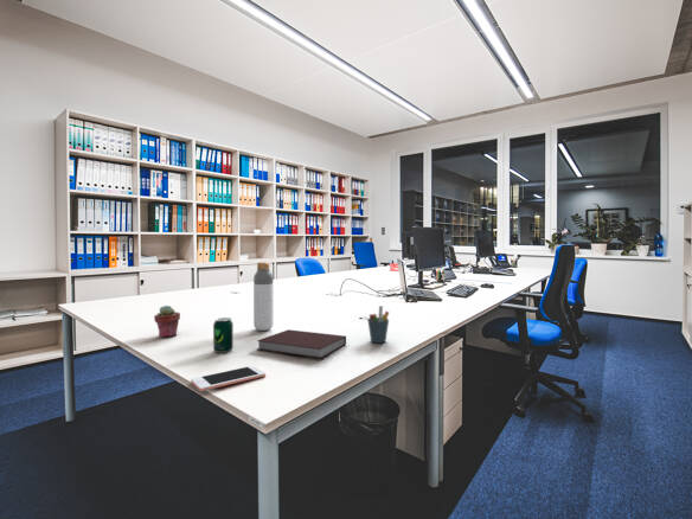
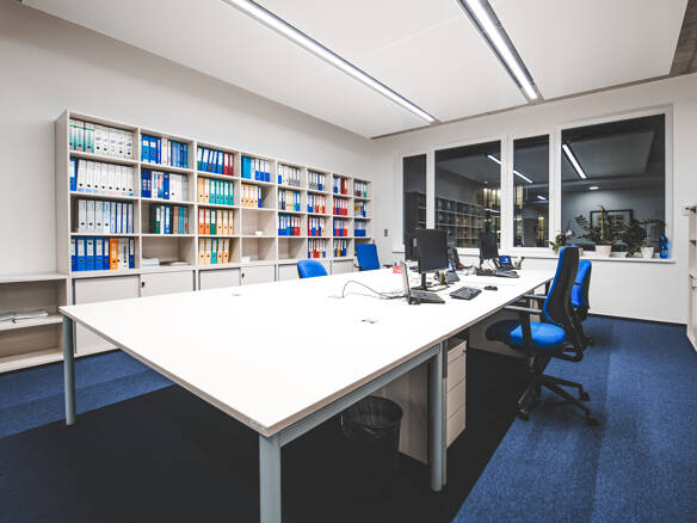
- potted succulent (167, 320)
- bottle (263, 295)
- notebook (302, 342)
- pen holder (378, 323)
- beverage can (223, 334)
- cell phone (229, 377)
